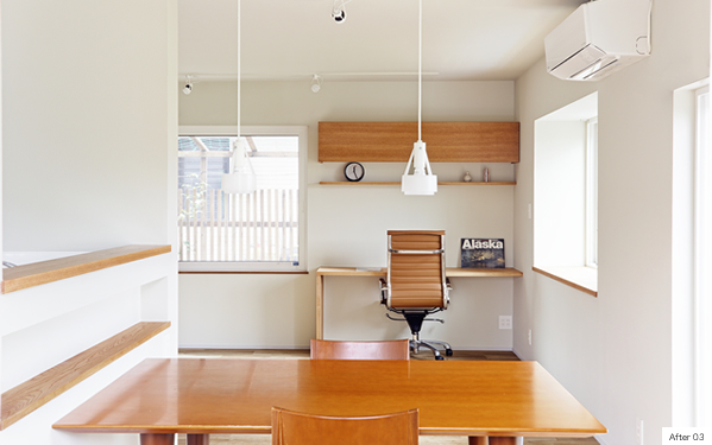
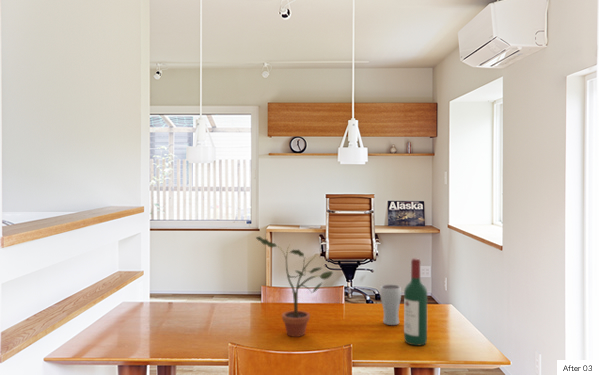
+ wine bottle (415, 300)
+ drinking glass (390, 304)
+ potted plant (290, 285)
